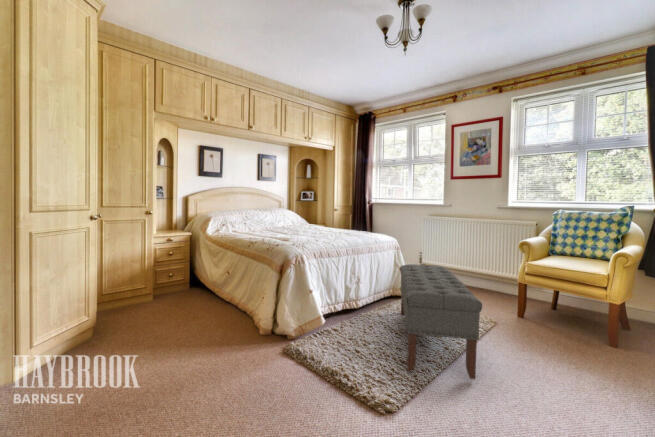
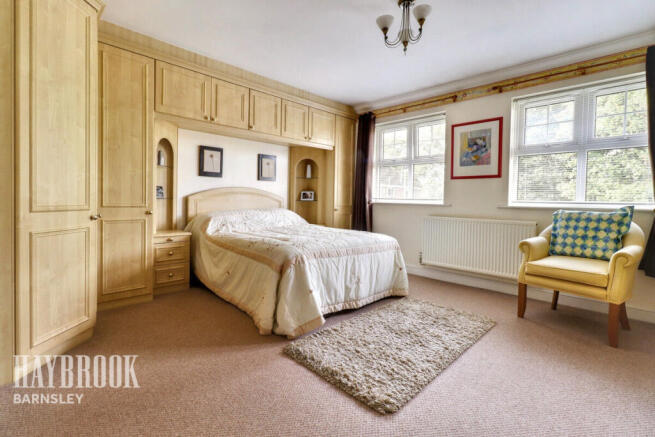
- bench (430, 307)
